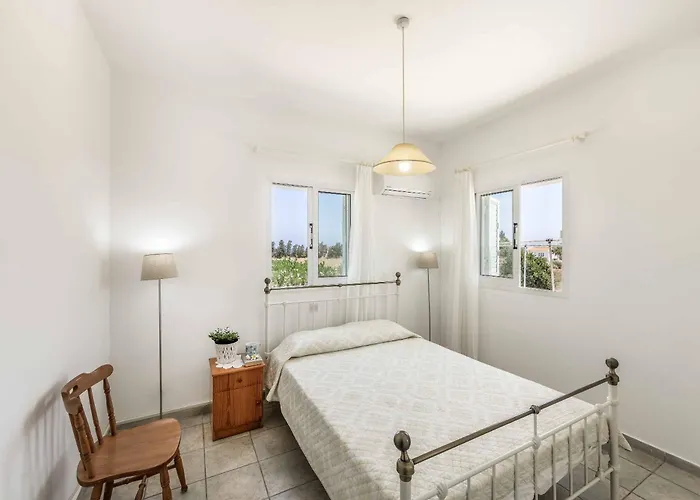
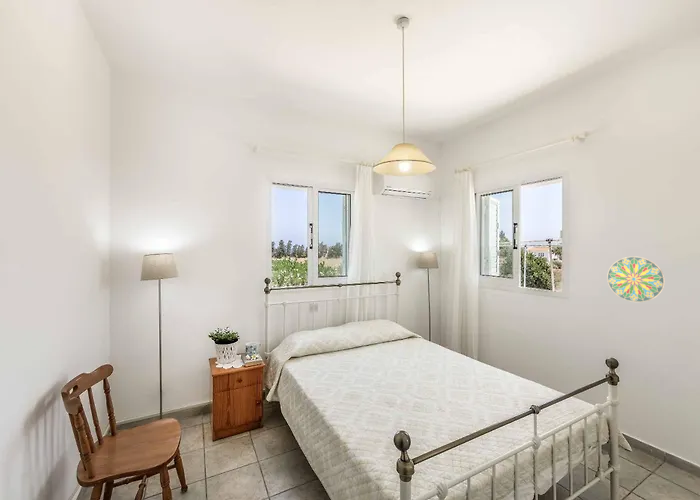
+ decorative plate (634, 279)
